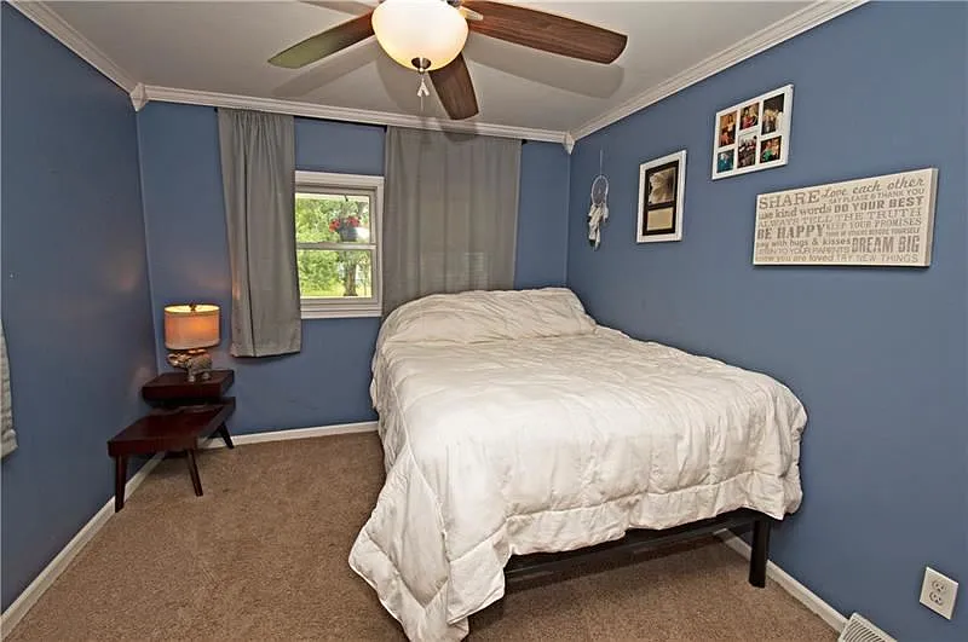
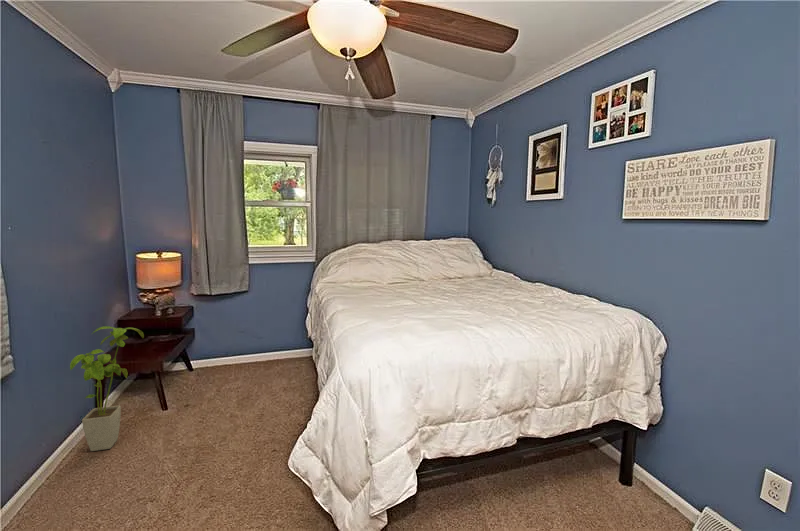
+ house plant (109, 384)
